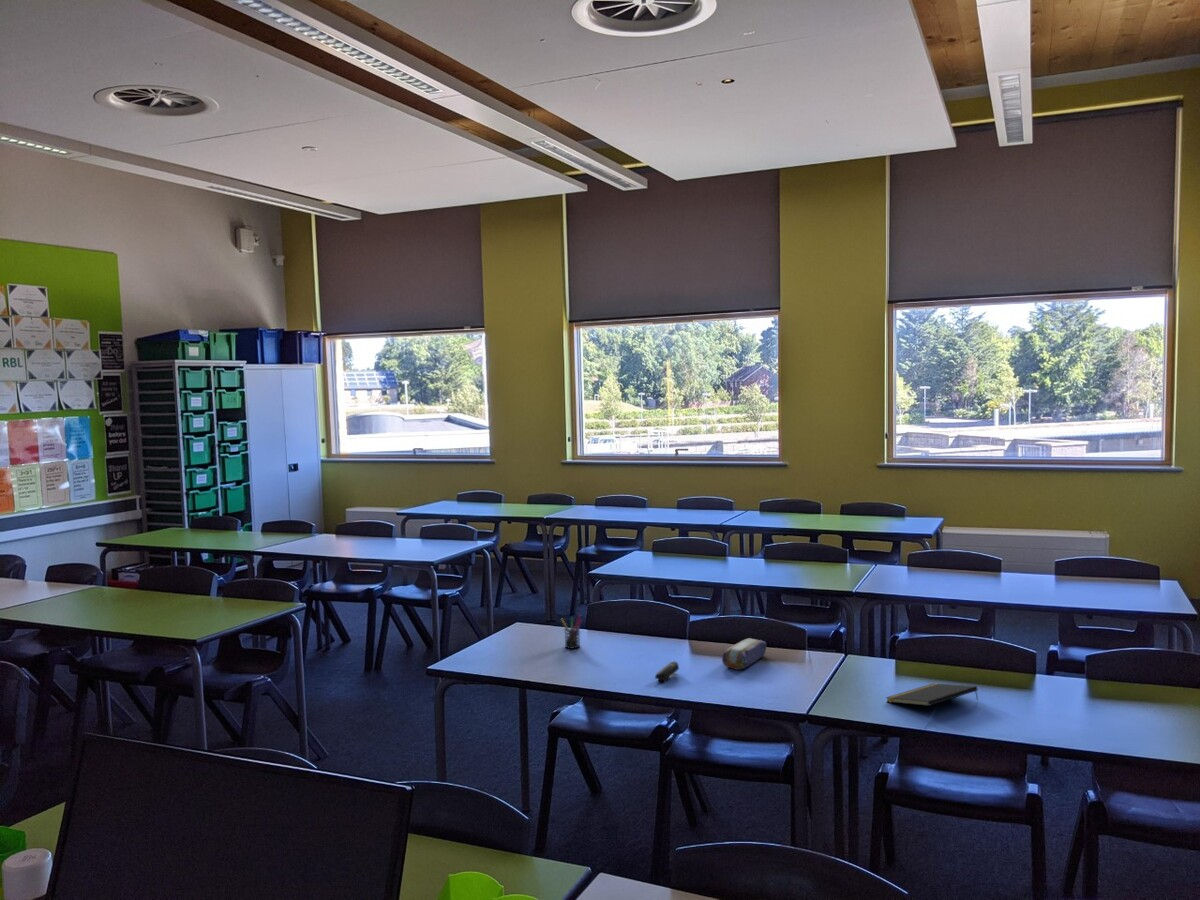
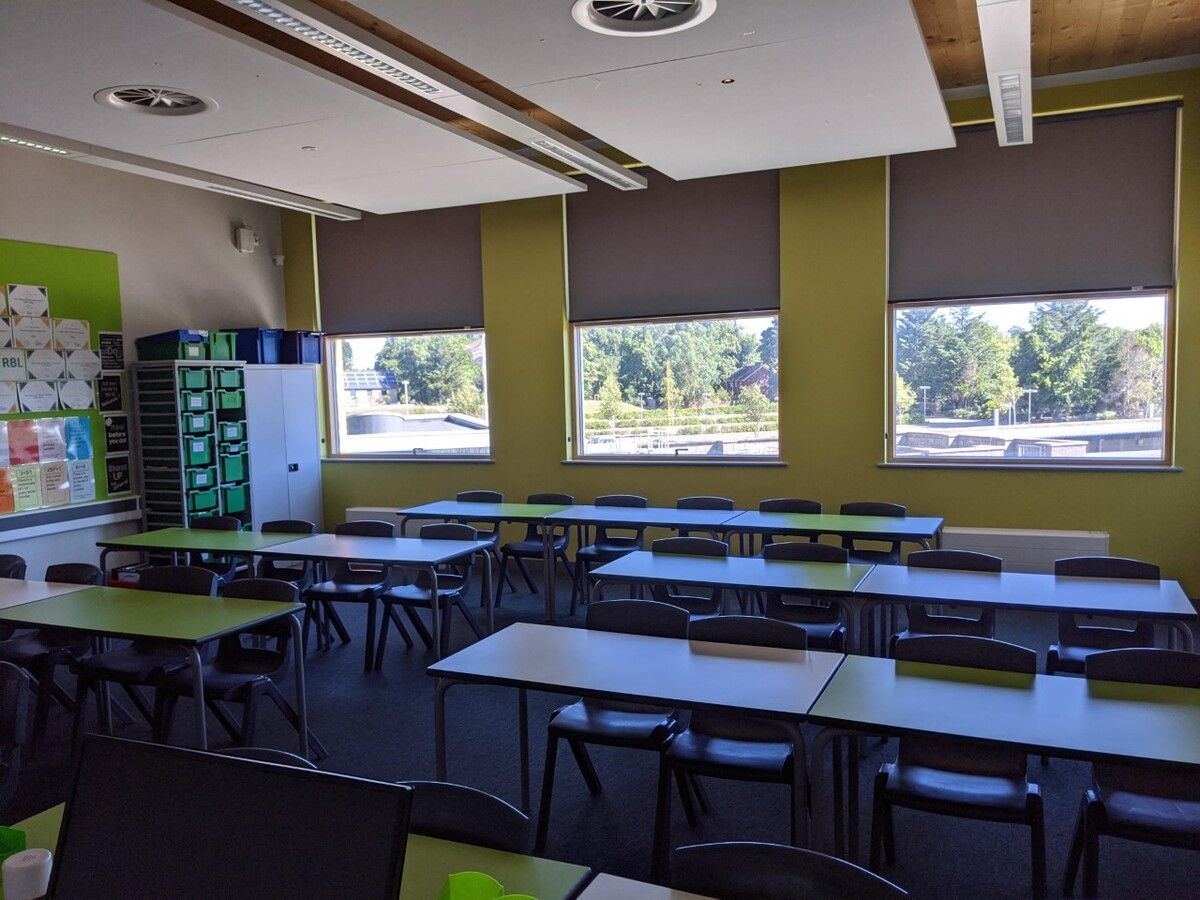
- notepad (931, 694)
- stapler (667, 672)
- pencil case (744, 653)
- pen holder (573, 630)
